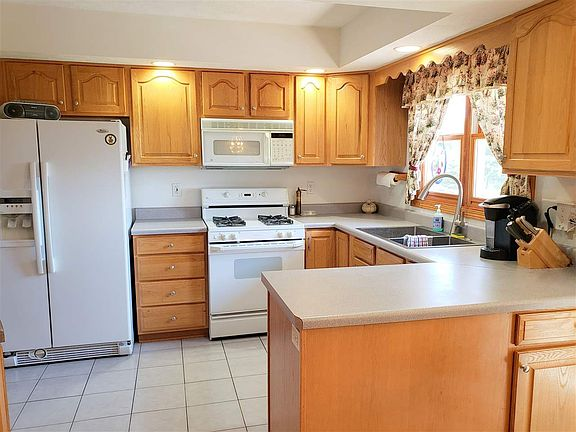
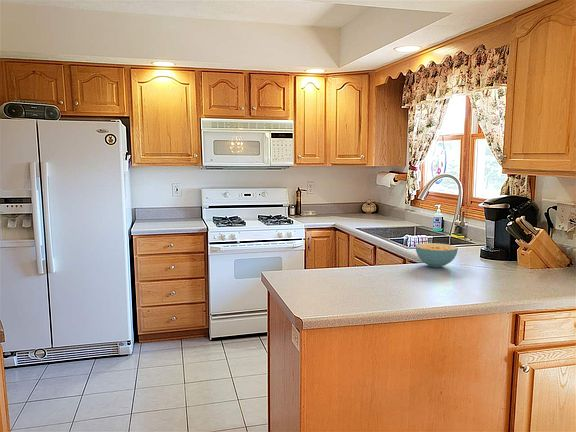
+ cereal bowl (435, 256)
